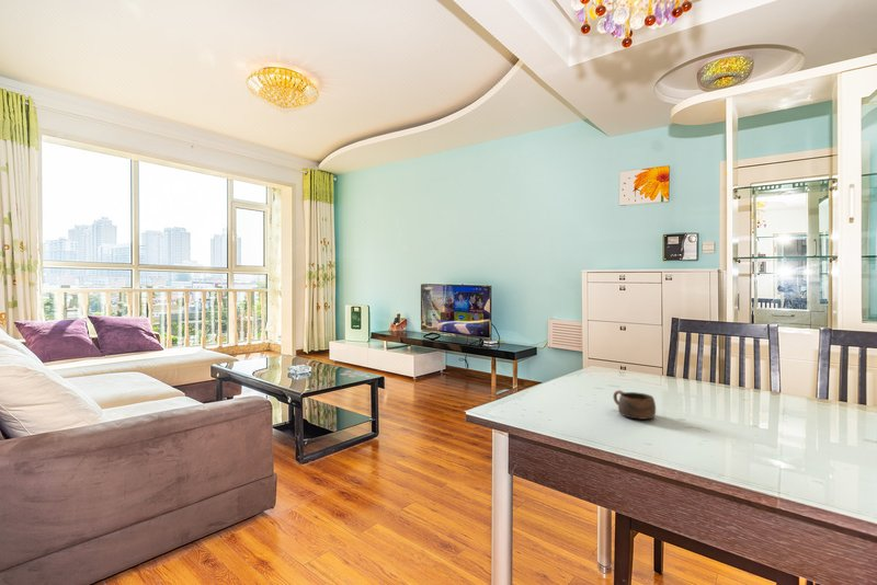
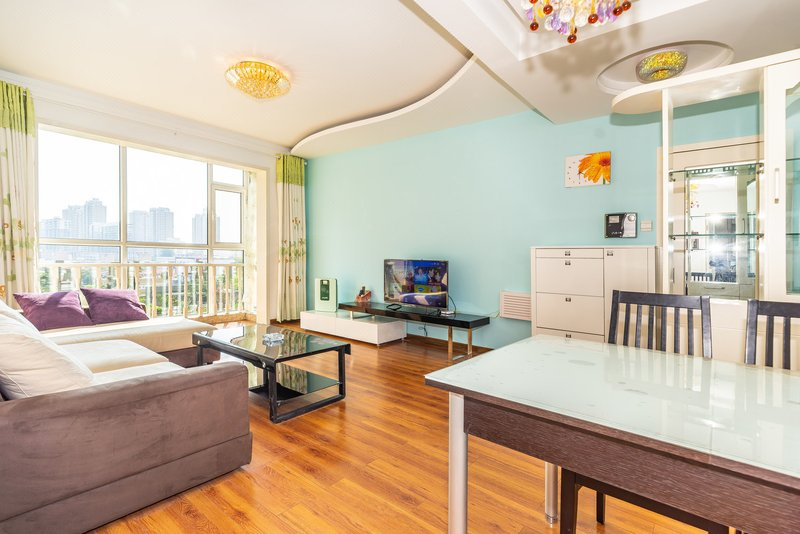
- cup (633, 403)
